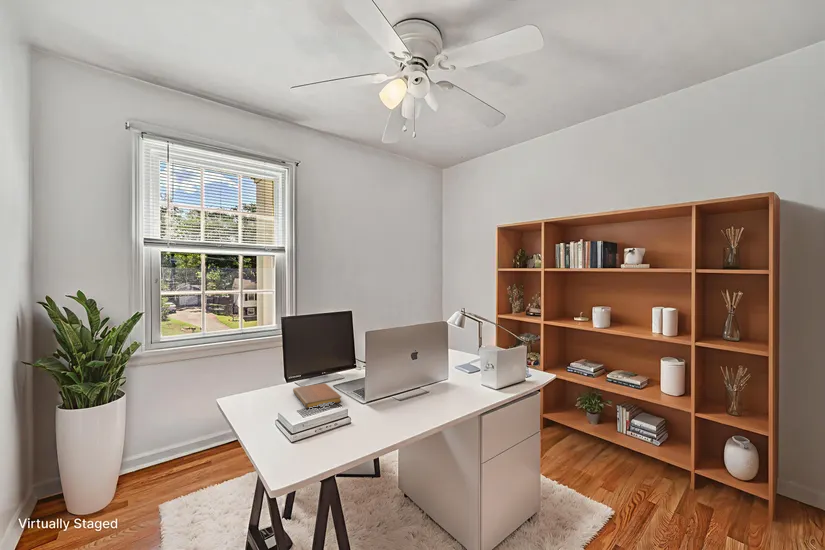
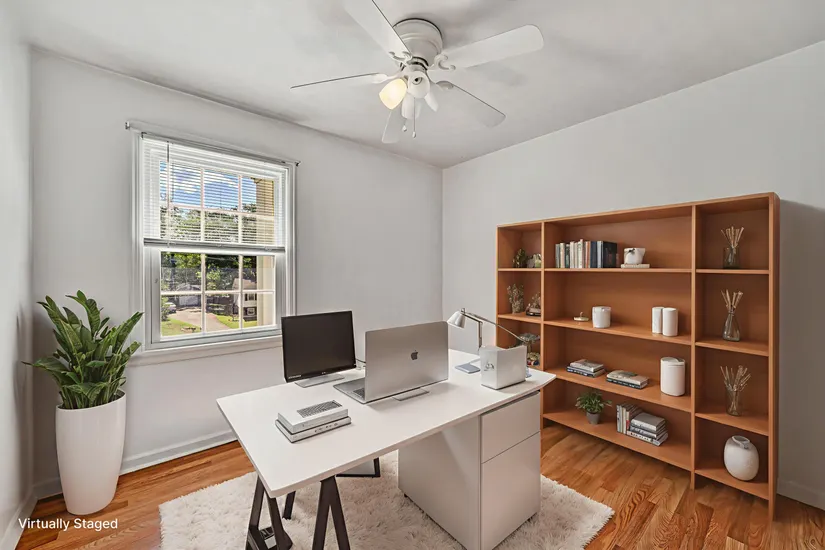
- notebook (316, 394)
